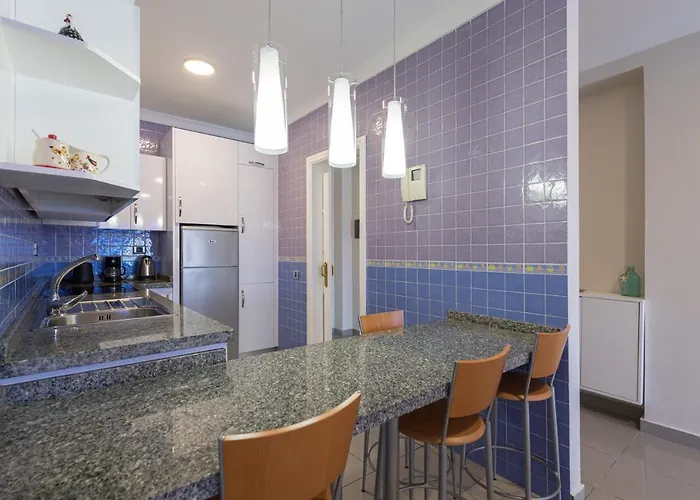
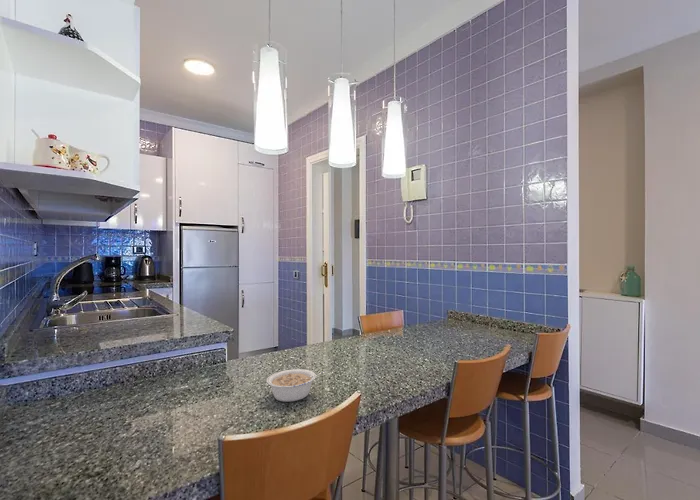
+ legume (293, 383)
